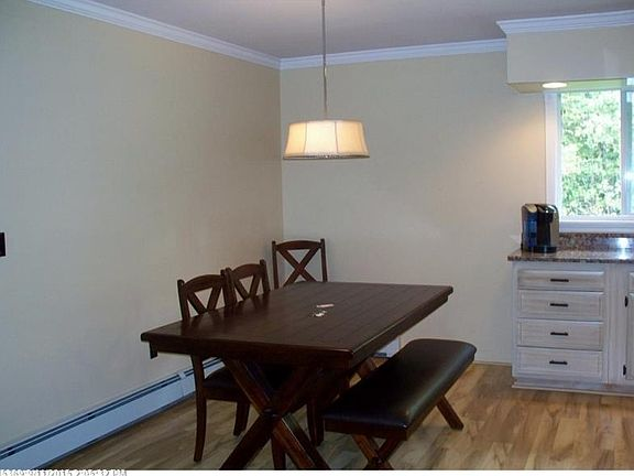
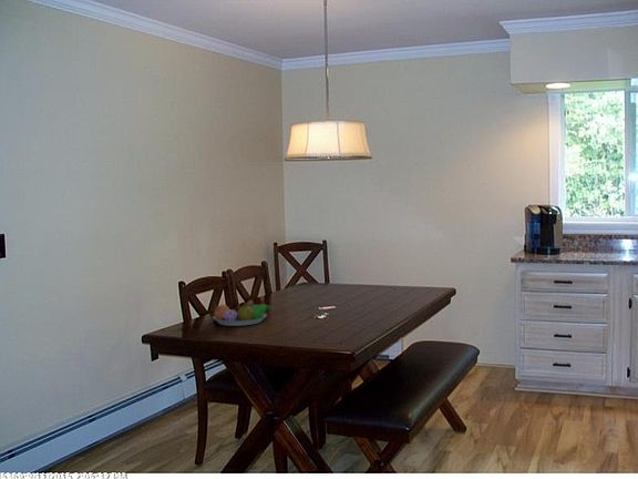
+ fruit bowl (241, 310)
